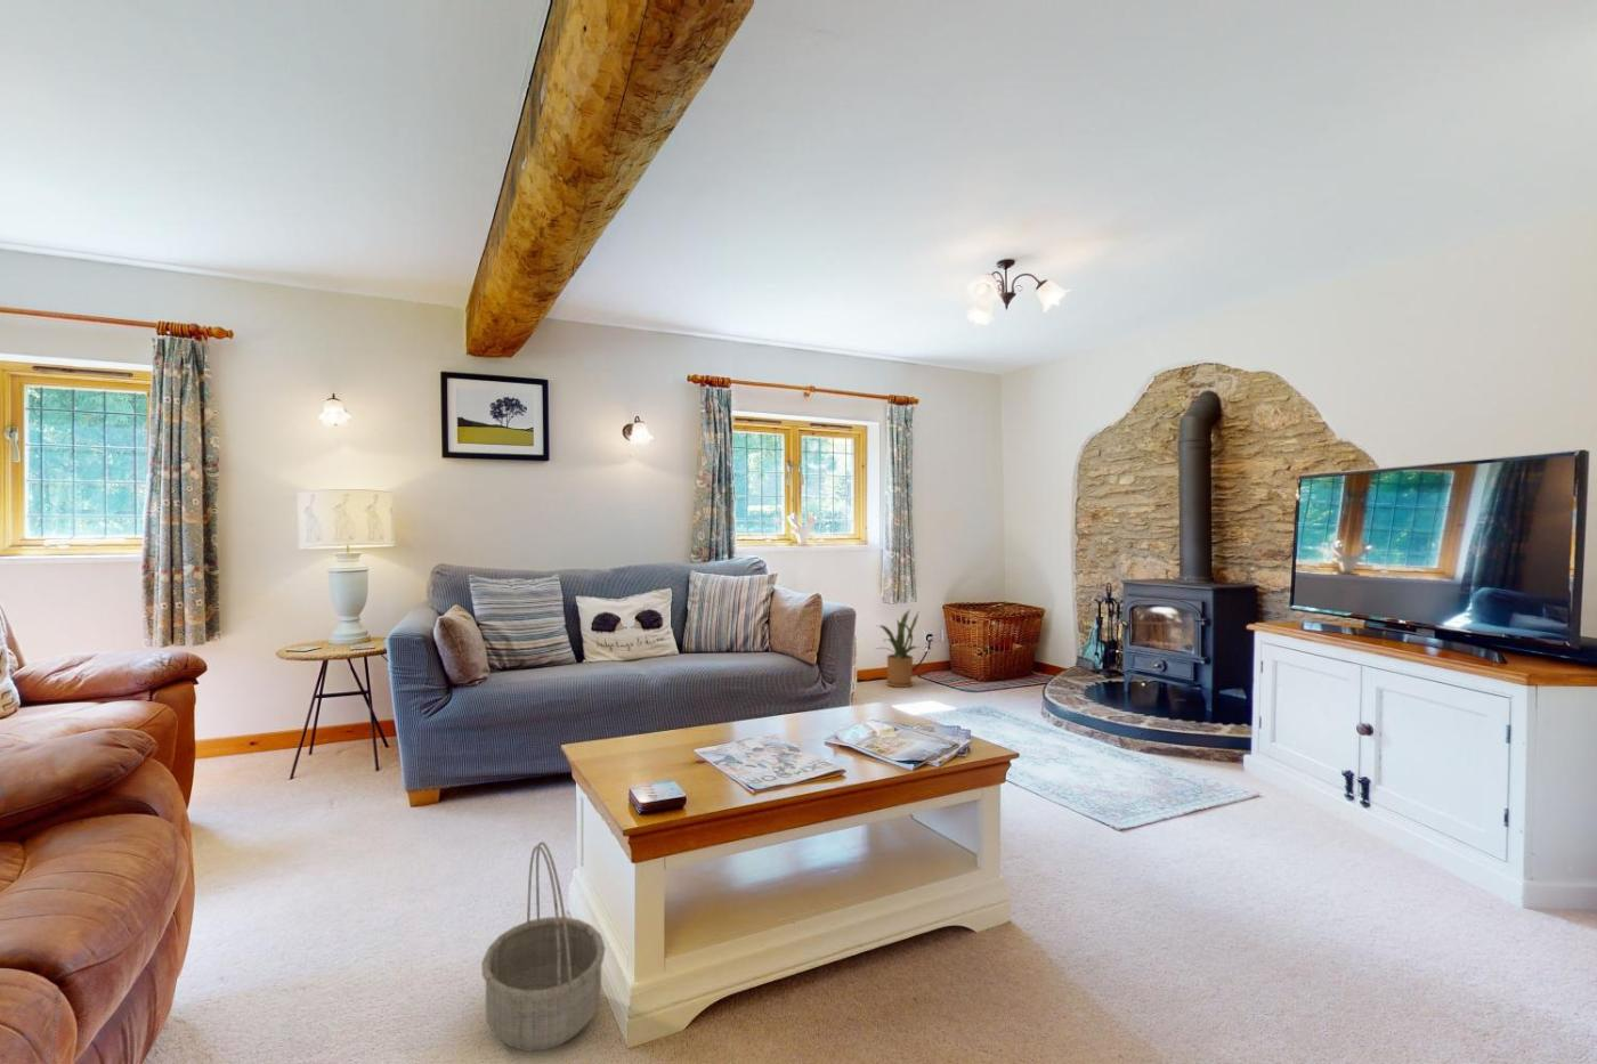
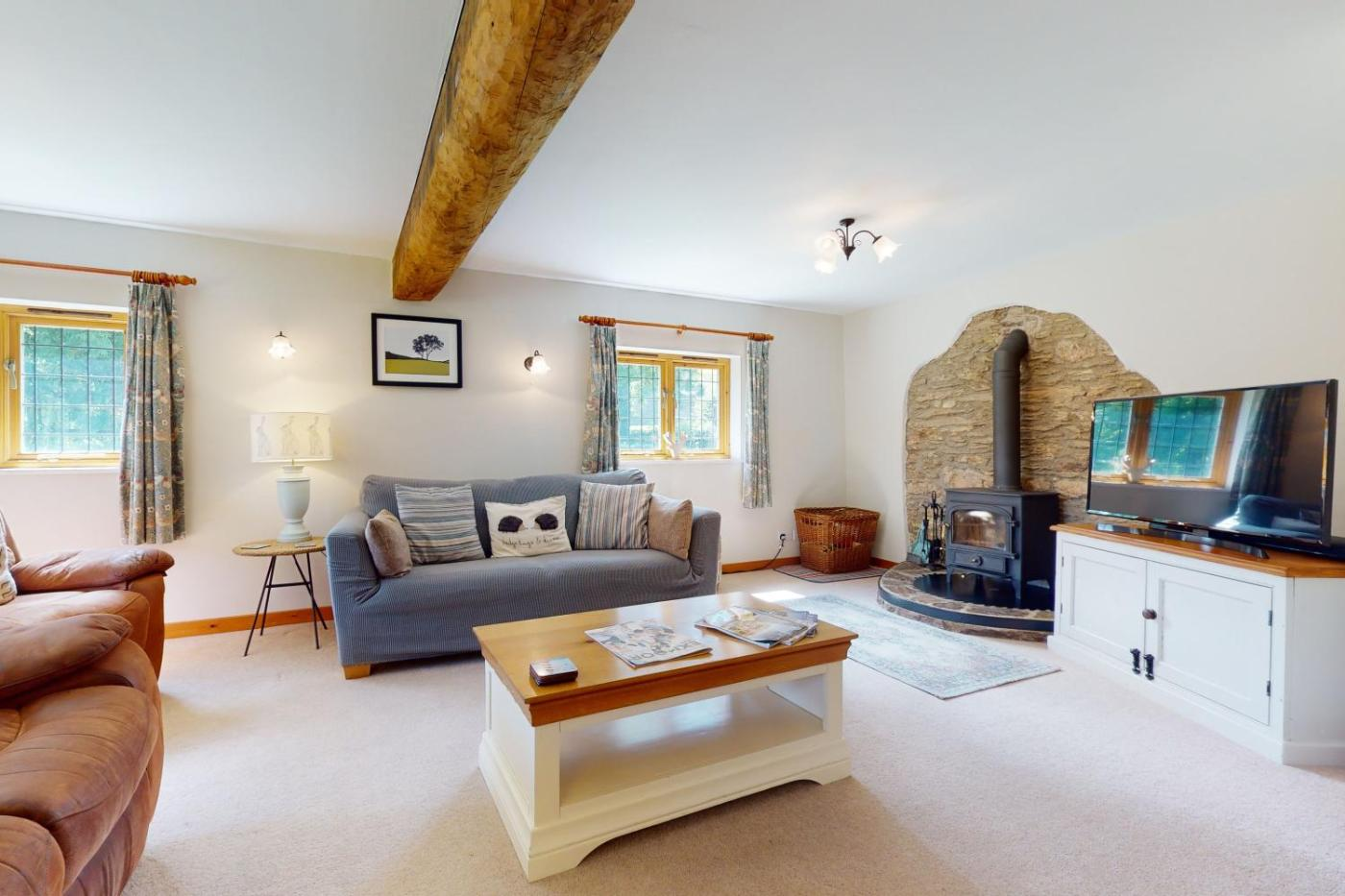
- house plant (895, 647)
- basket (544, 932)
